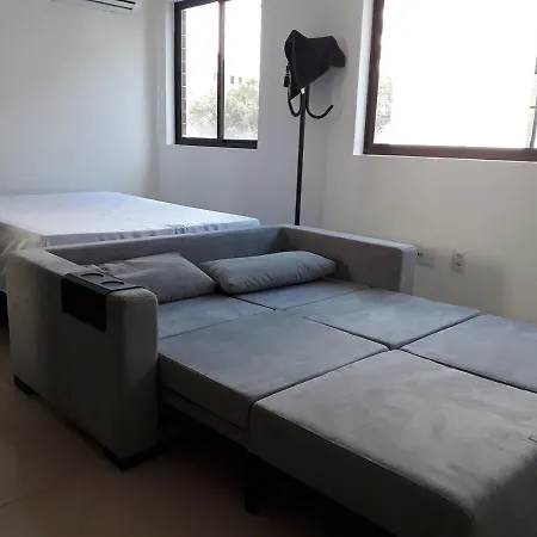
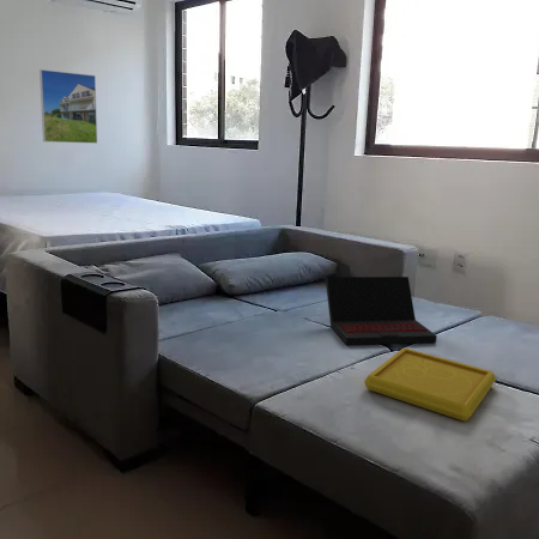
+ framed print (69, 108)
+ serving tray (430, 380)
+ laptop (377, 307)
